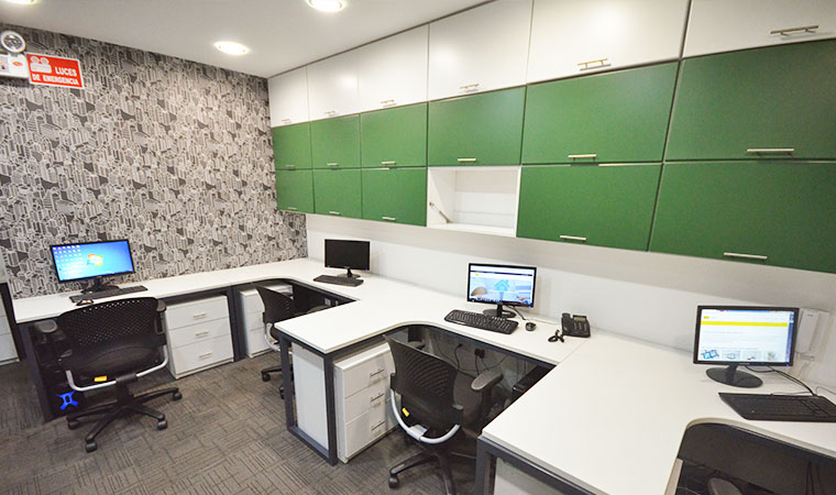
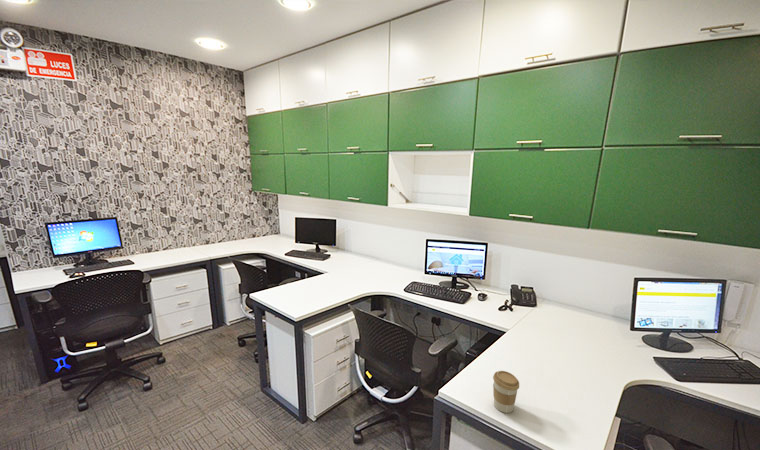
+ coffee cup (505, 390)
